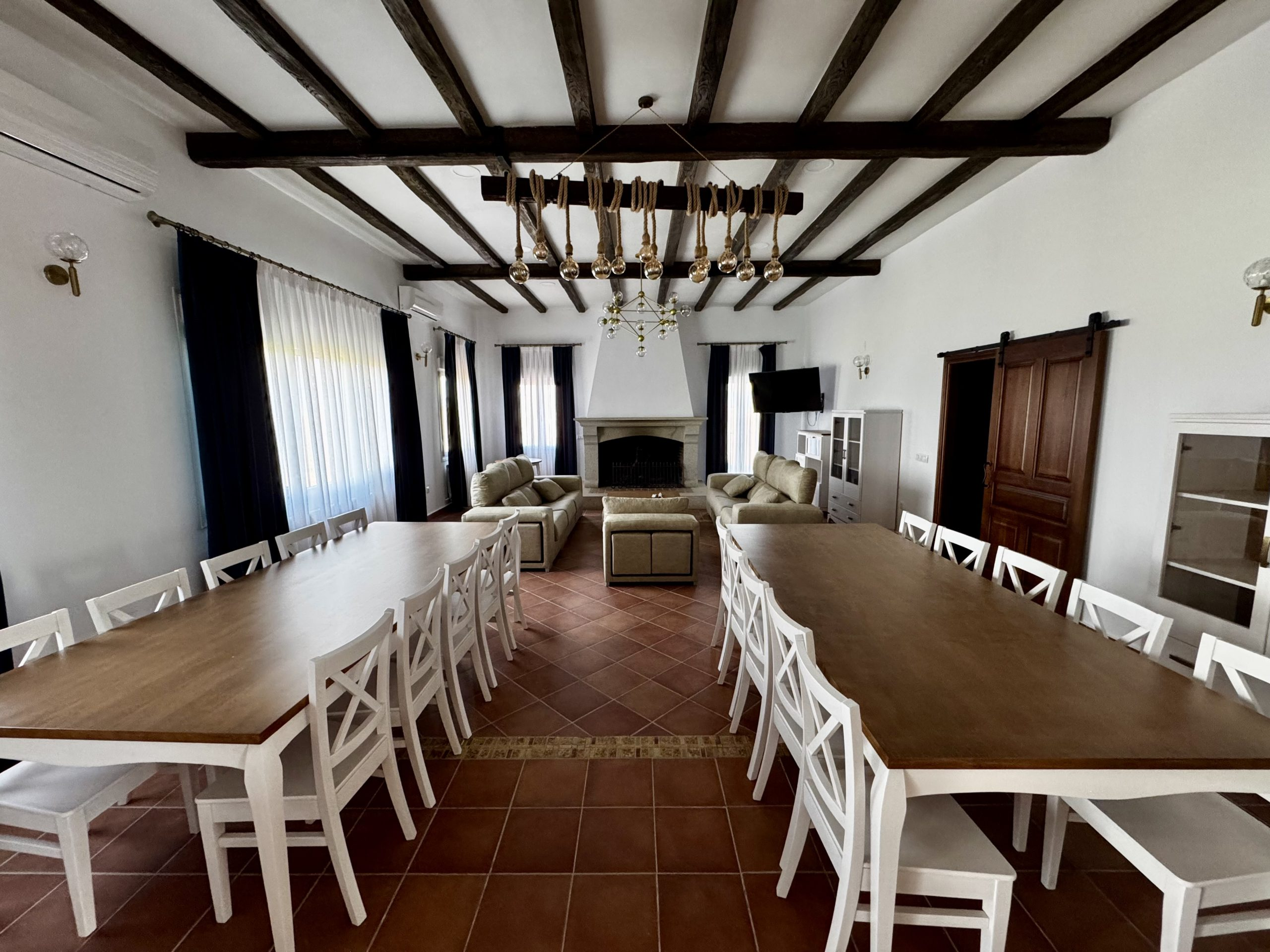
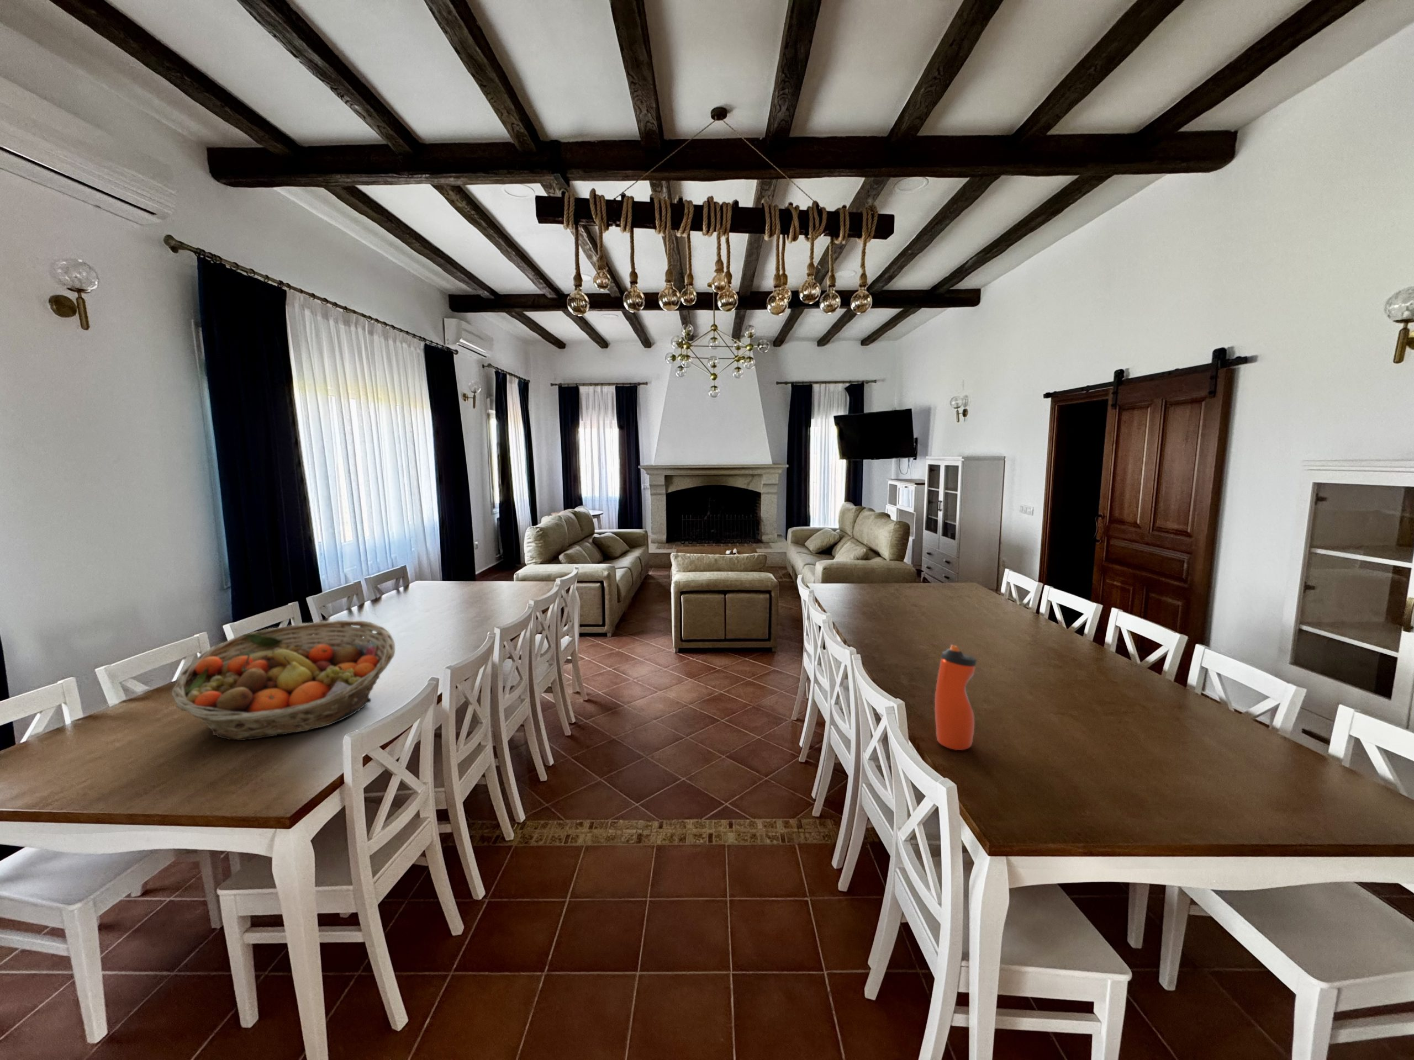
+ water bottle (955, 695)
+ fruit basket (294, 676)
